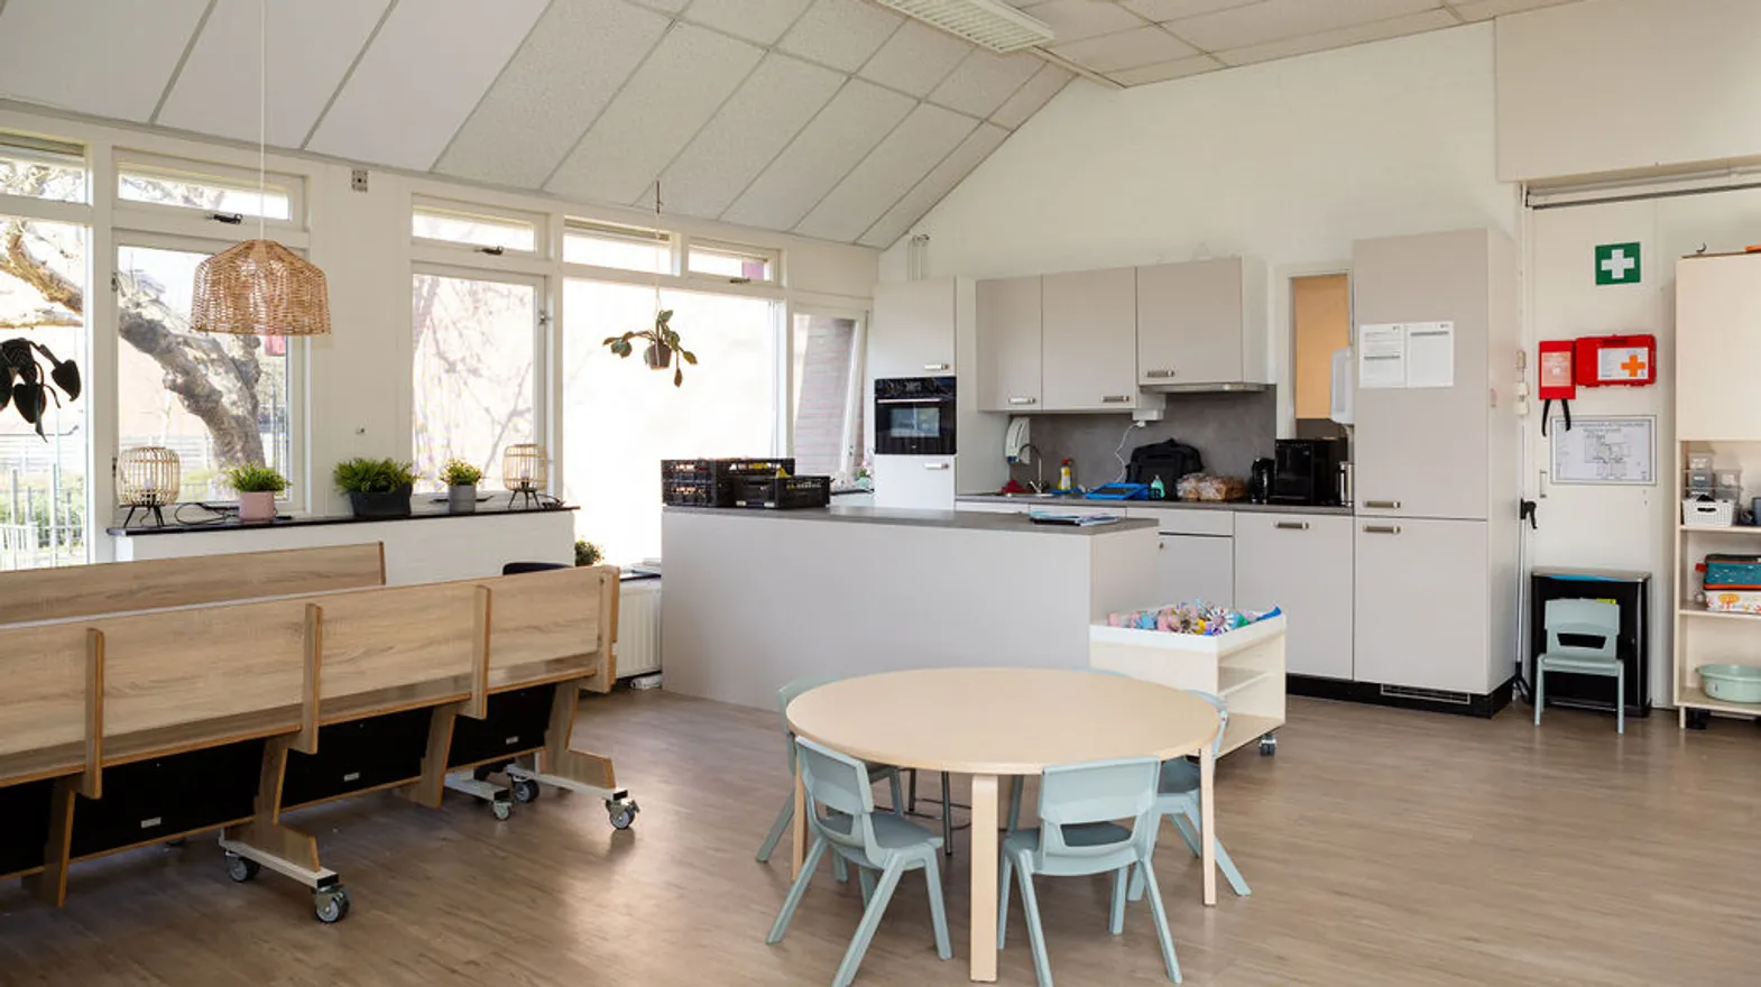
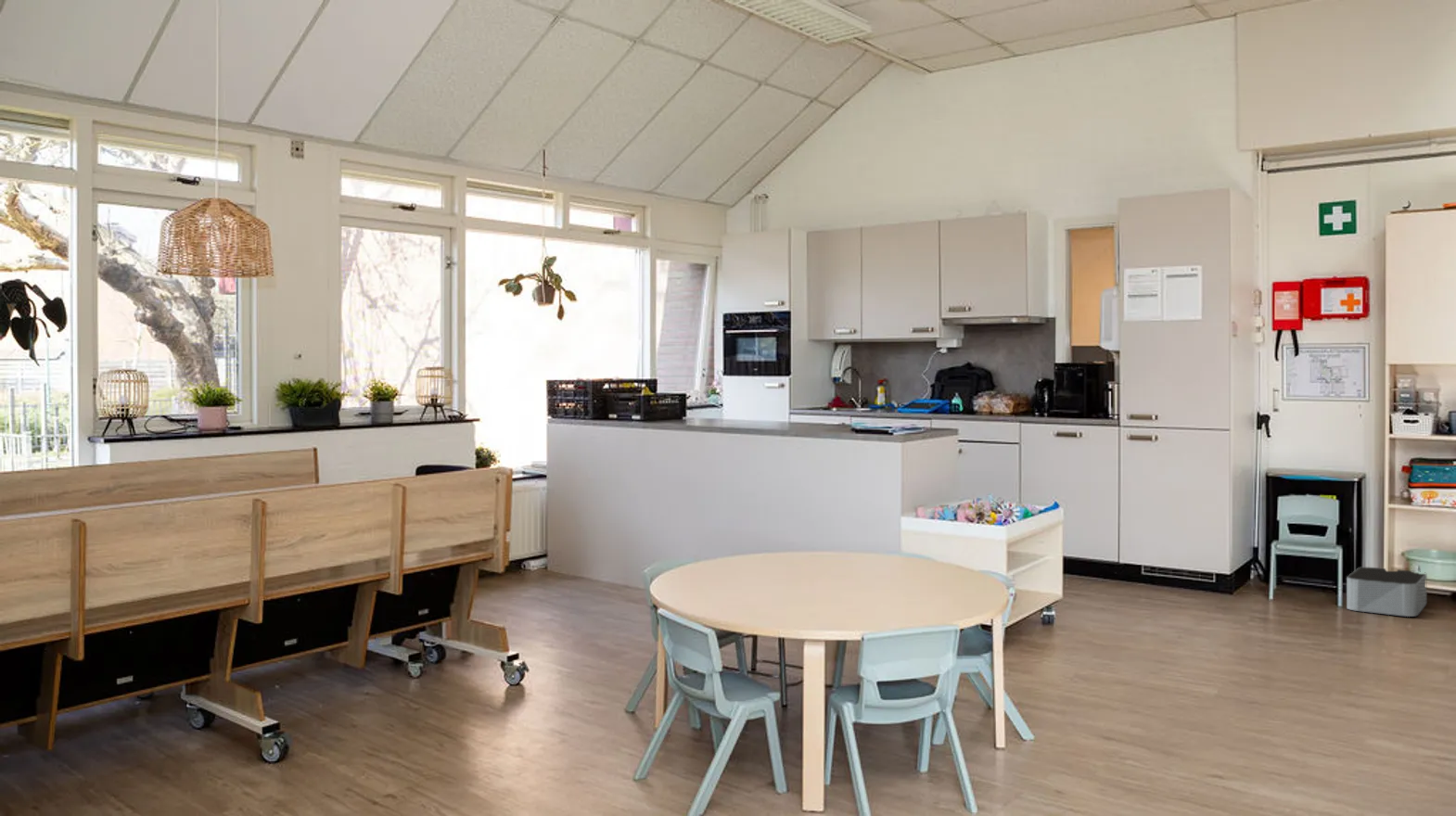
+ storage bin (1386, 590)
